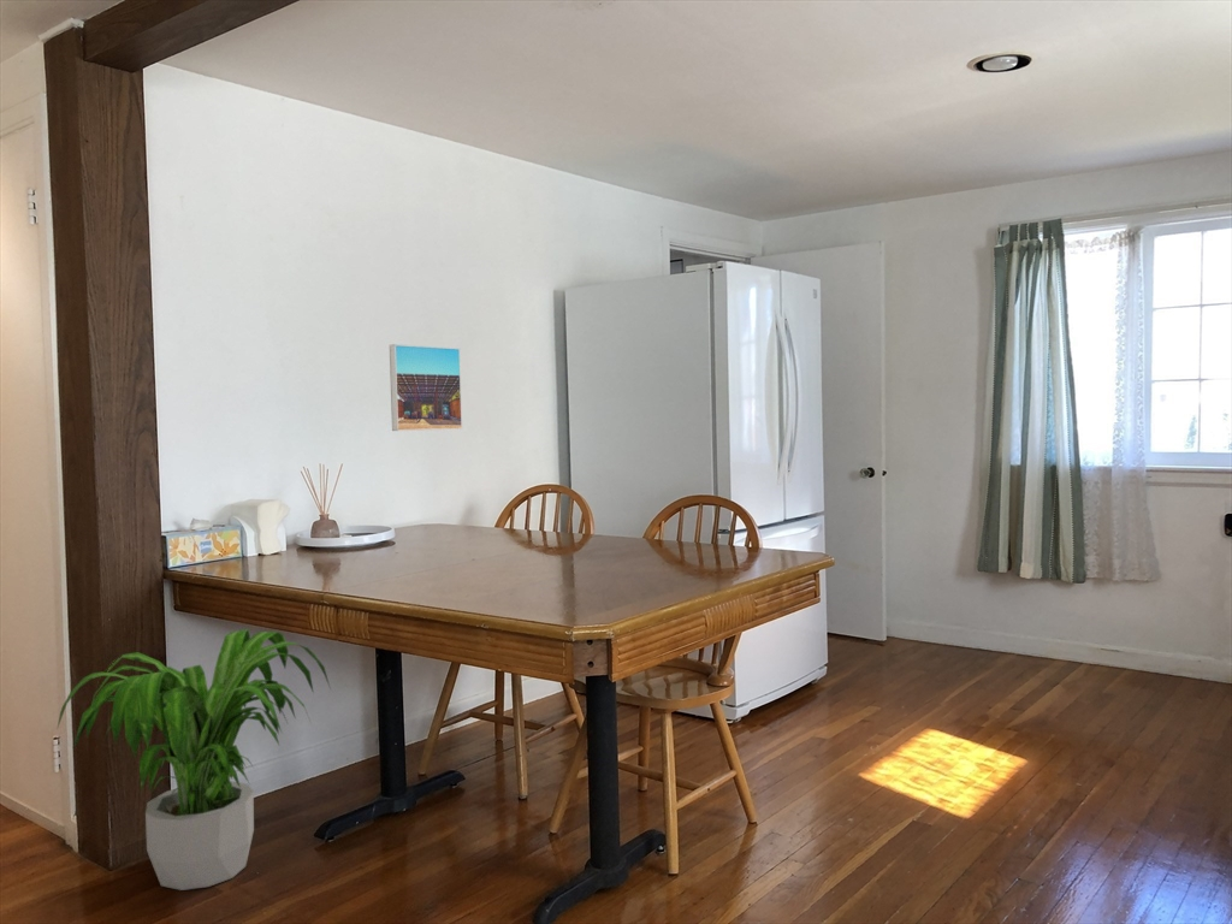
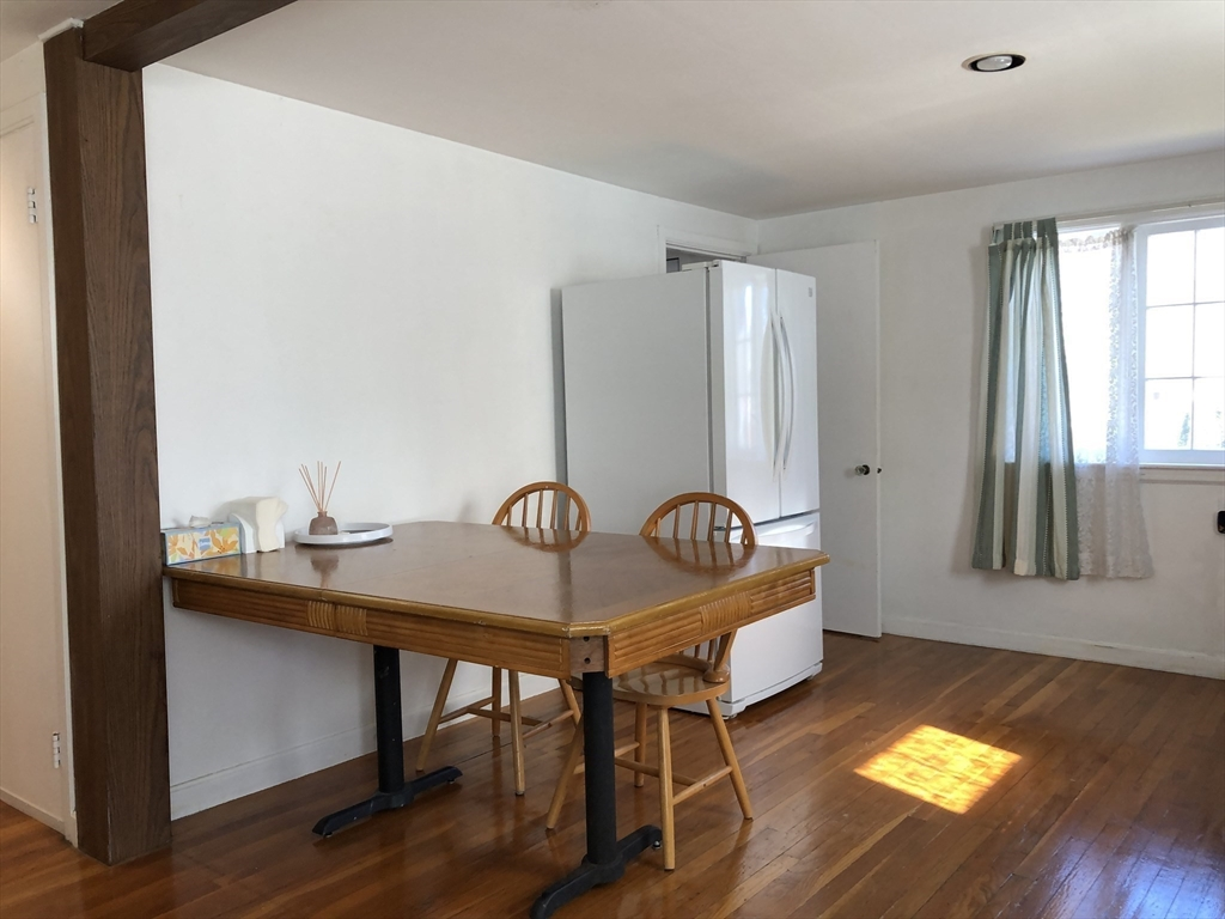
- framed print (426, 387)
- potted plant (209, 756)
